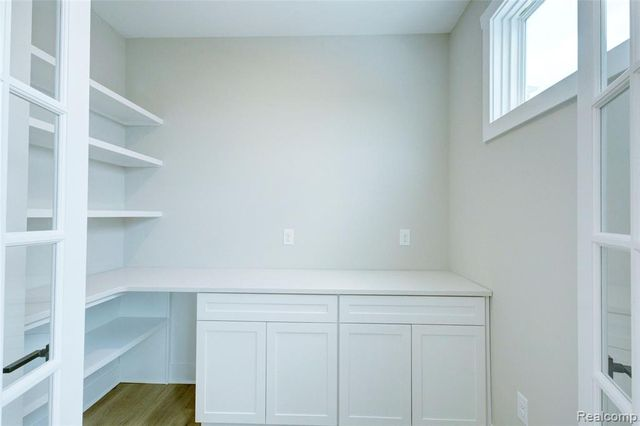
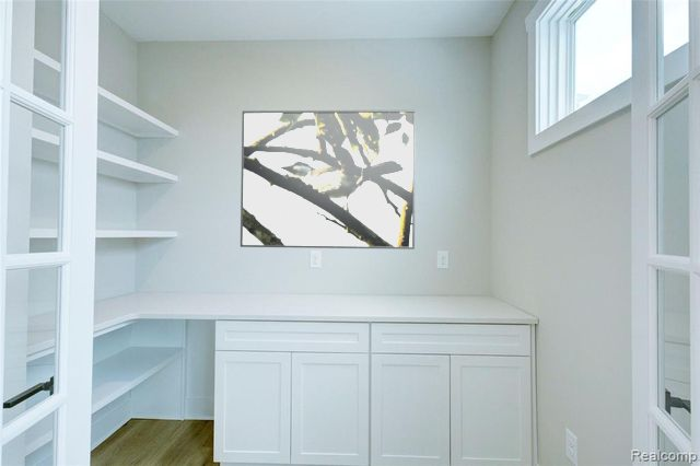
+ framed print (327, 178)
